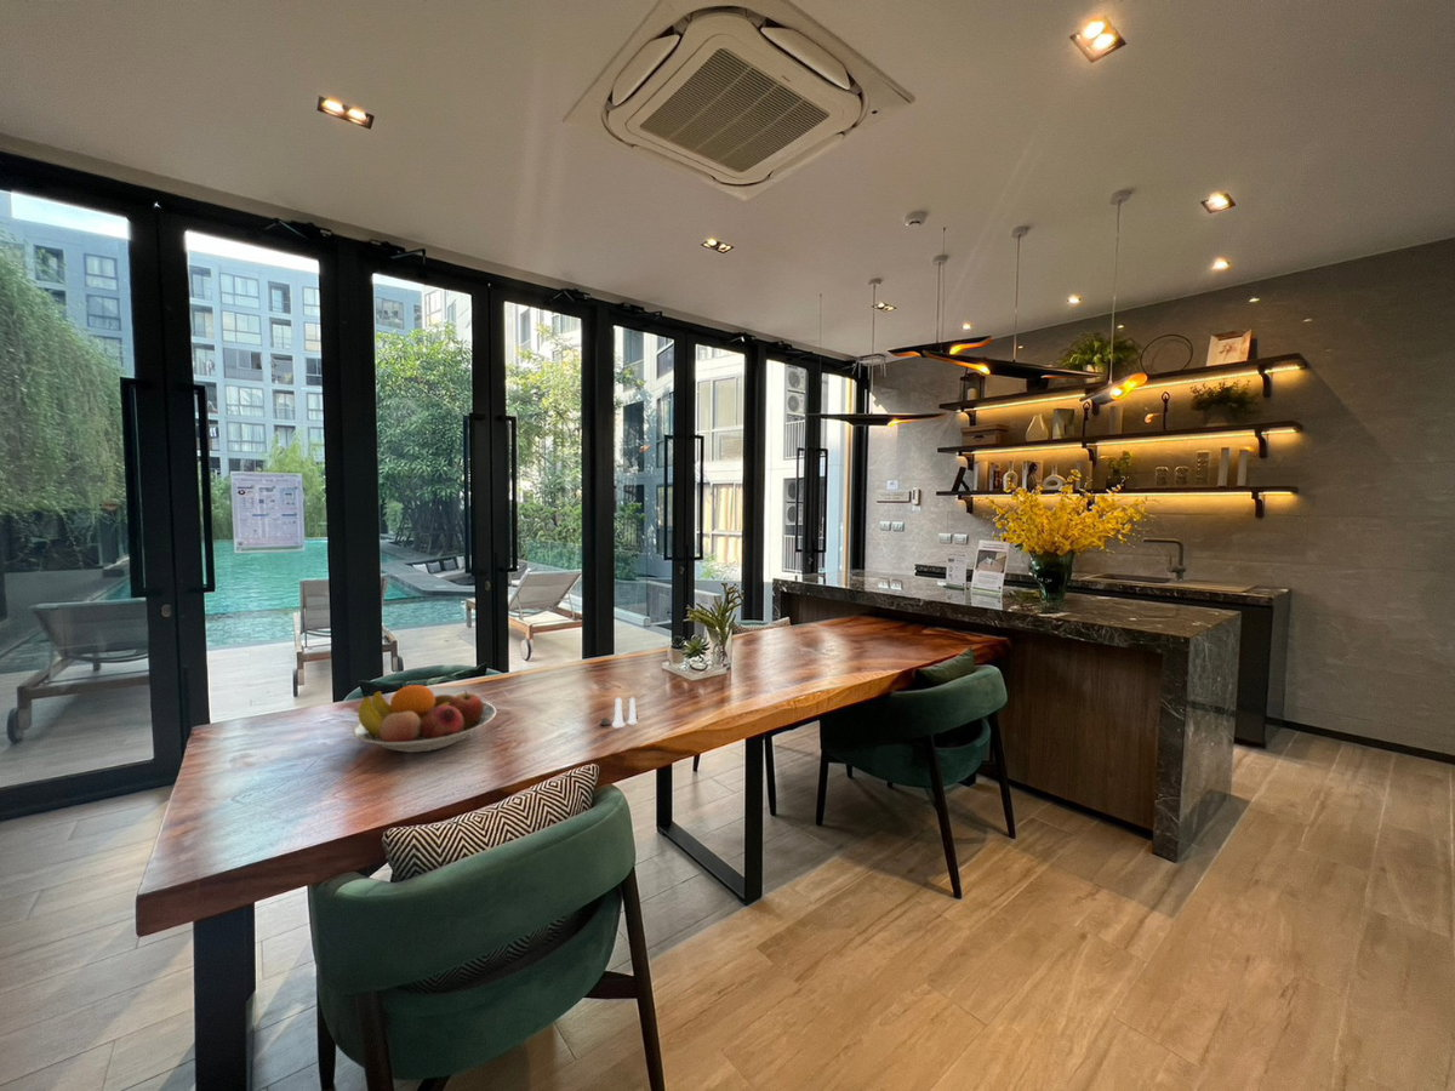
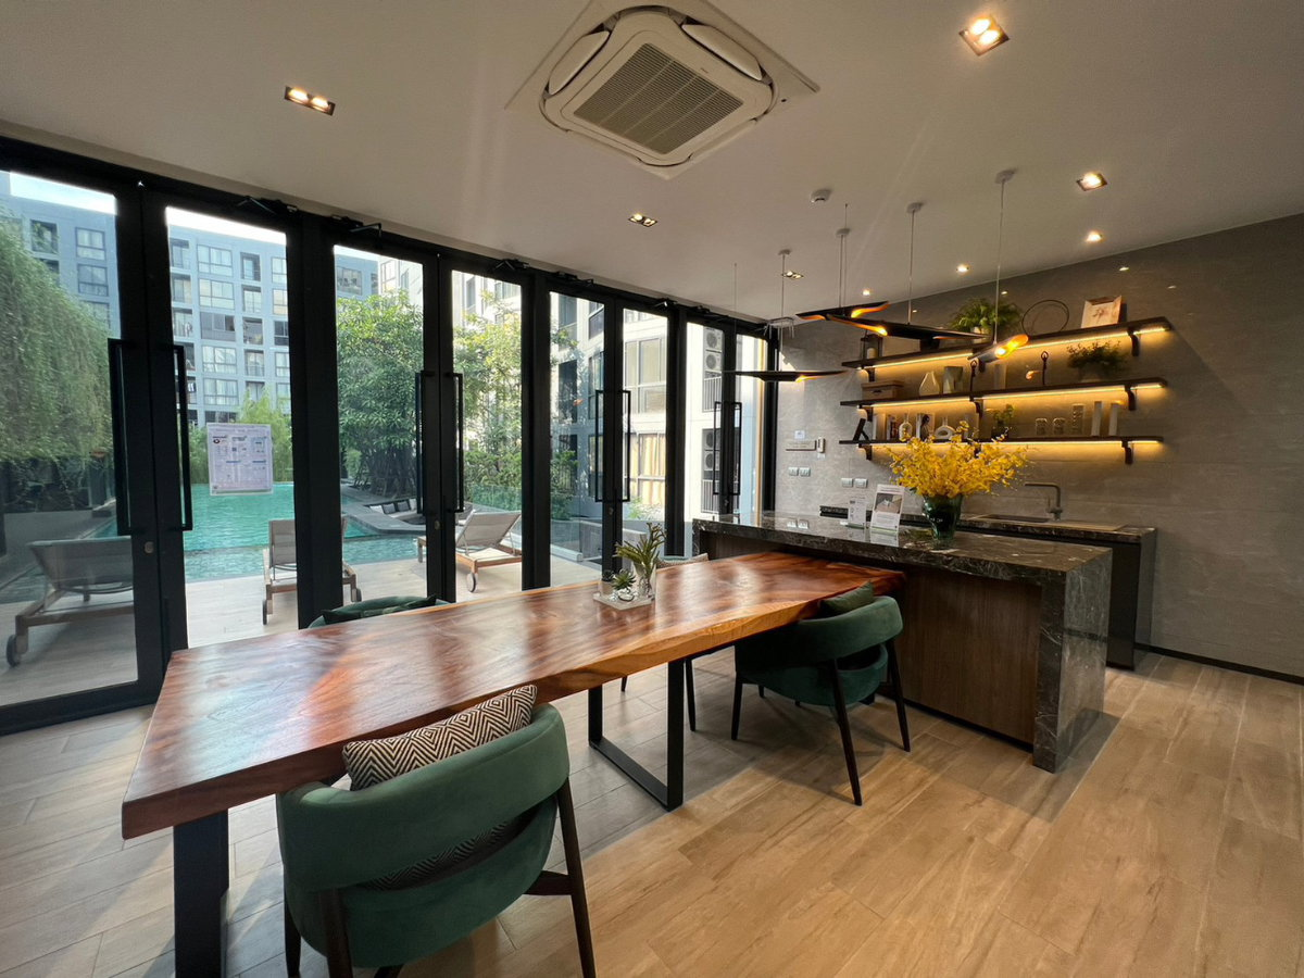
- fruit bowl (428, 713)
- salt and pepper shaker set (621, 708)
